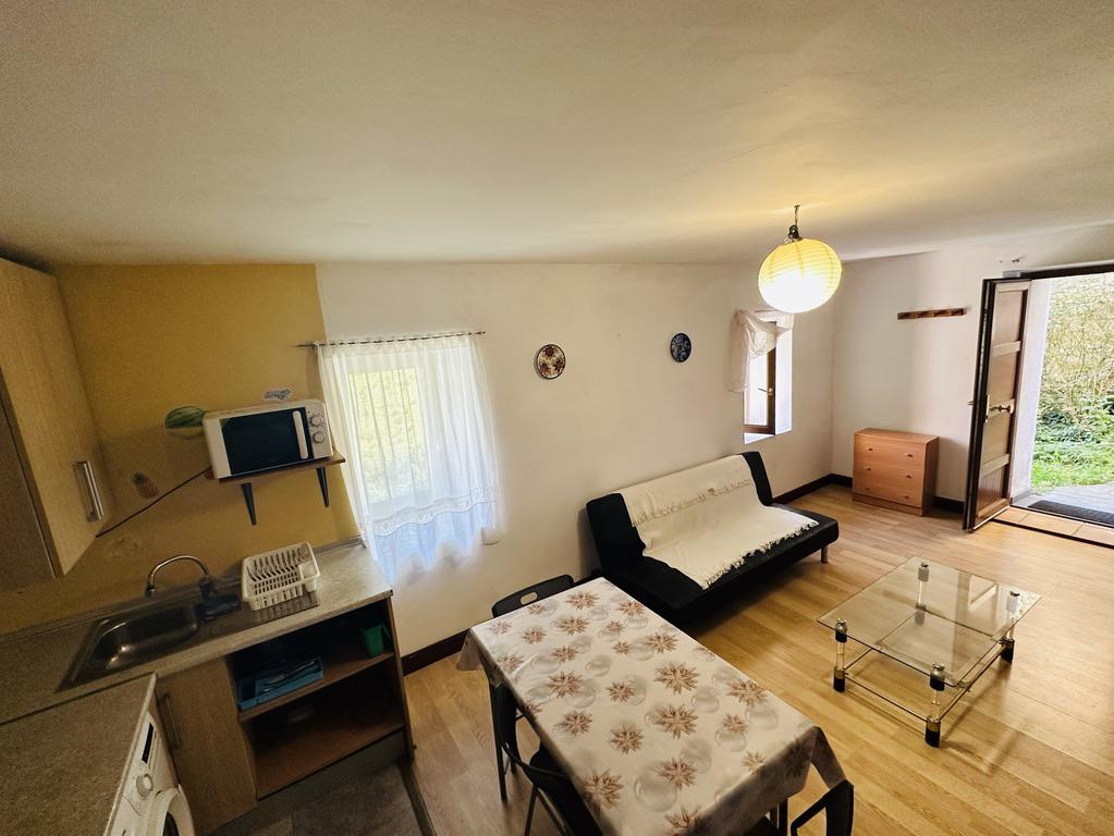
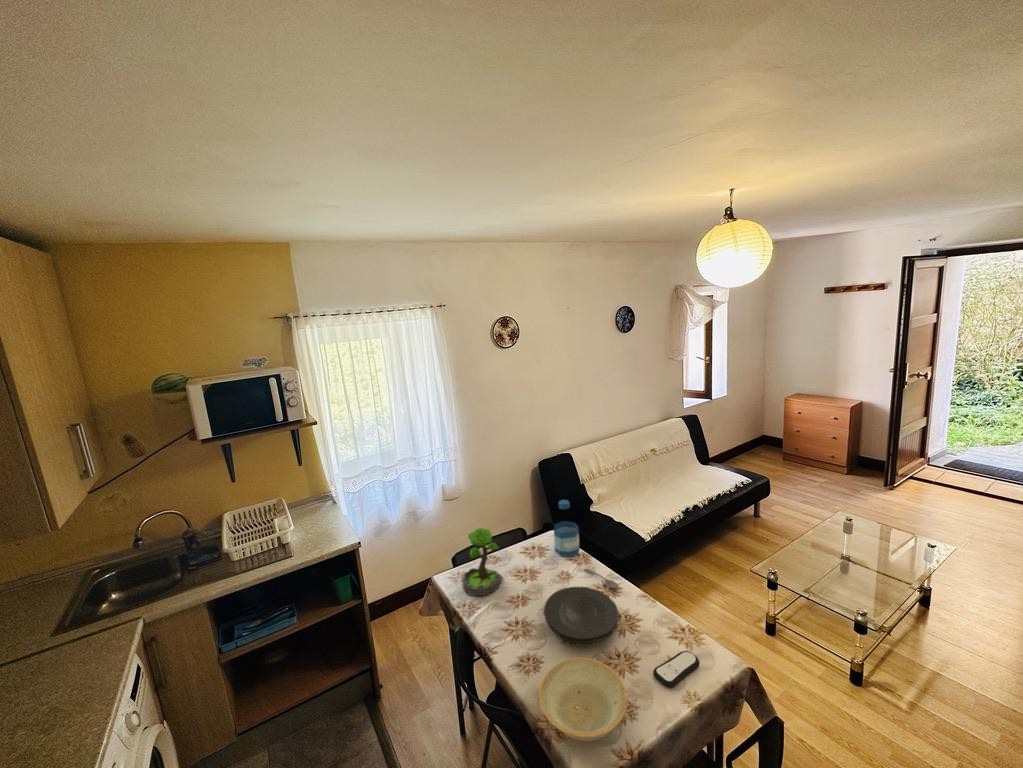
+ plant (480, 557)
+ remote control (677, 667)
+ bottle (565, 526)
+ soupspoon (600, 576)
+ plate (580, 617)
+ dish (583, 707)
